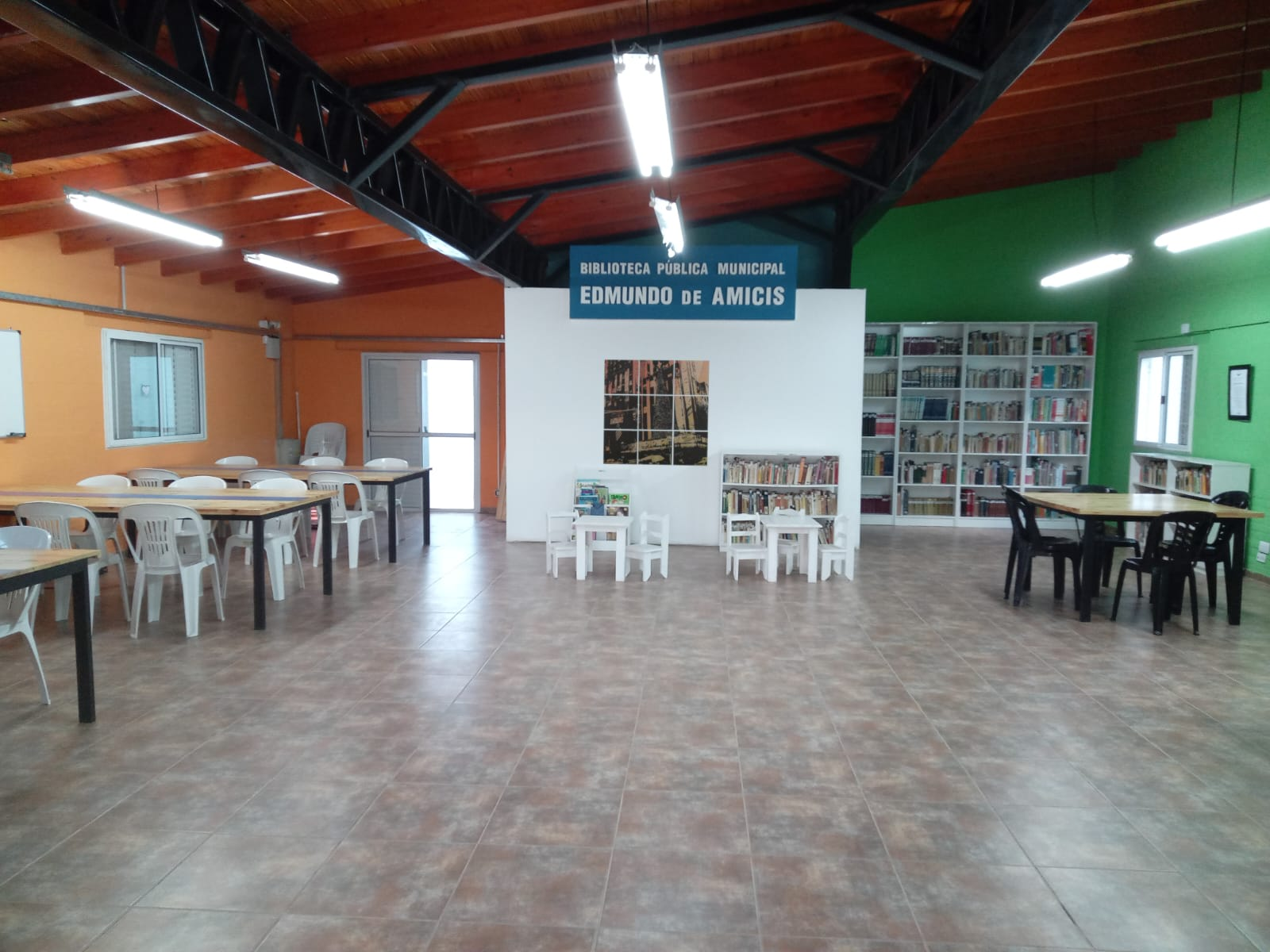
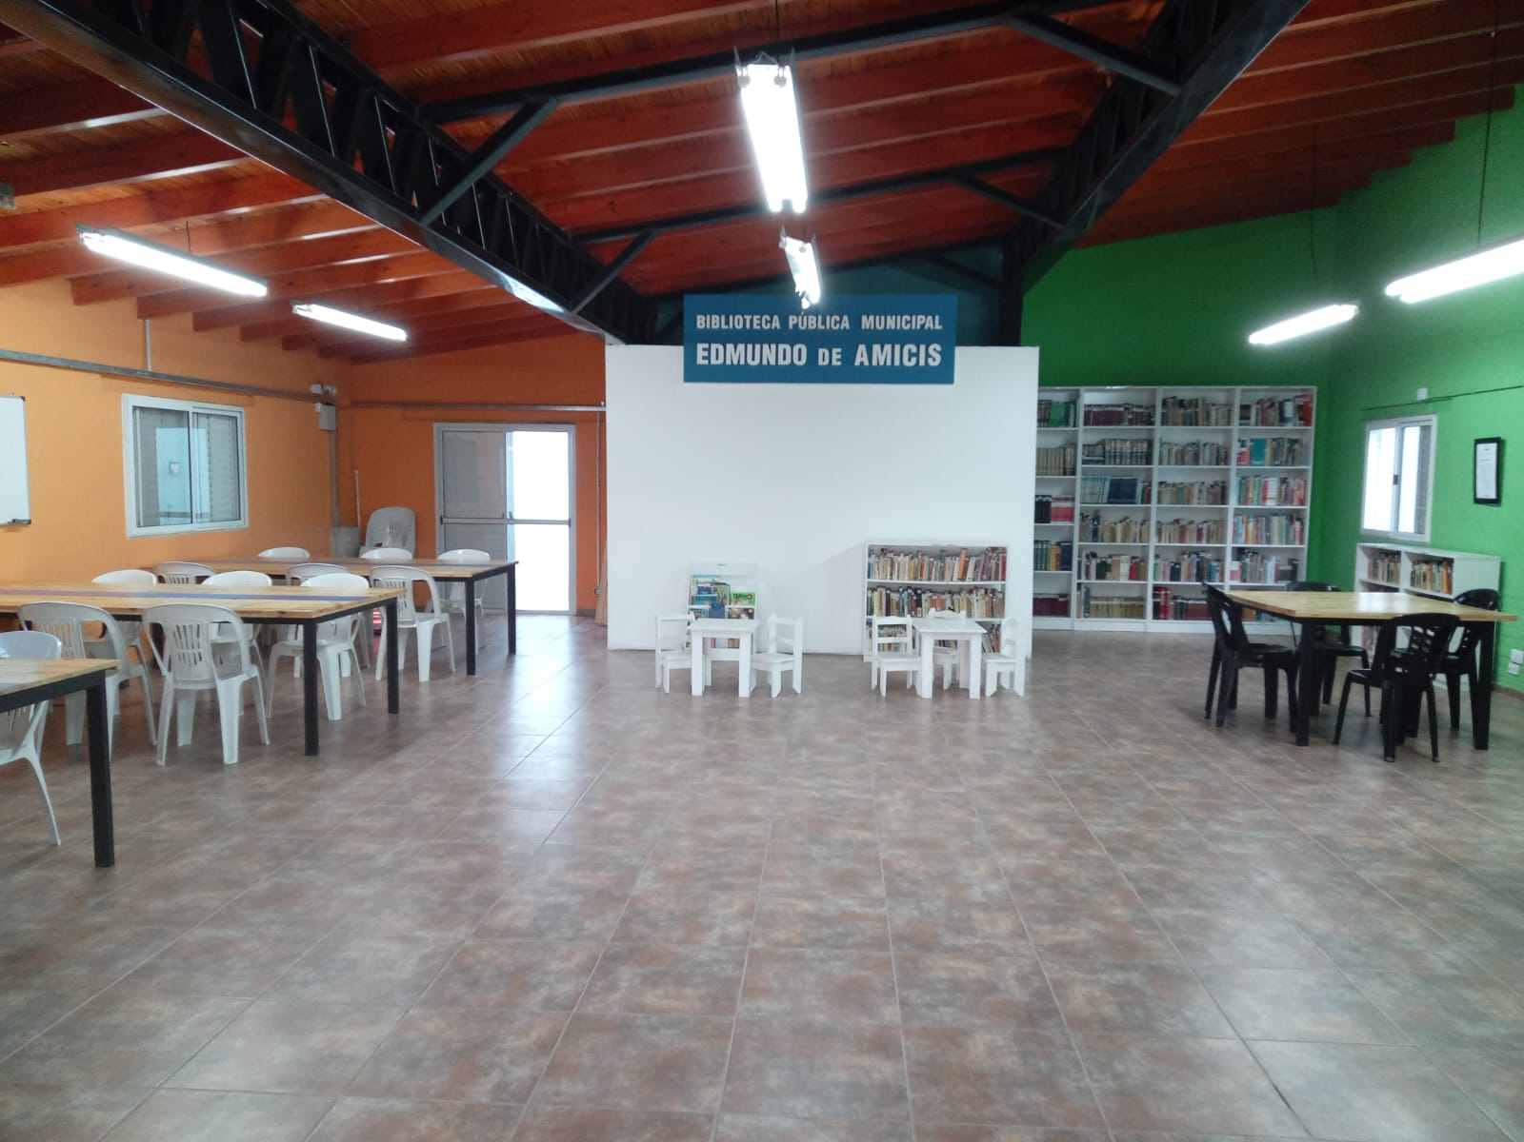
- wall art (656, 413)
